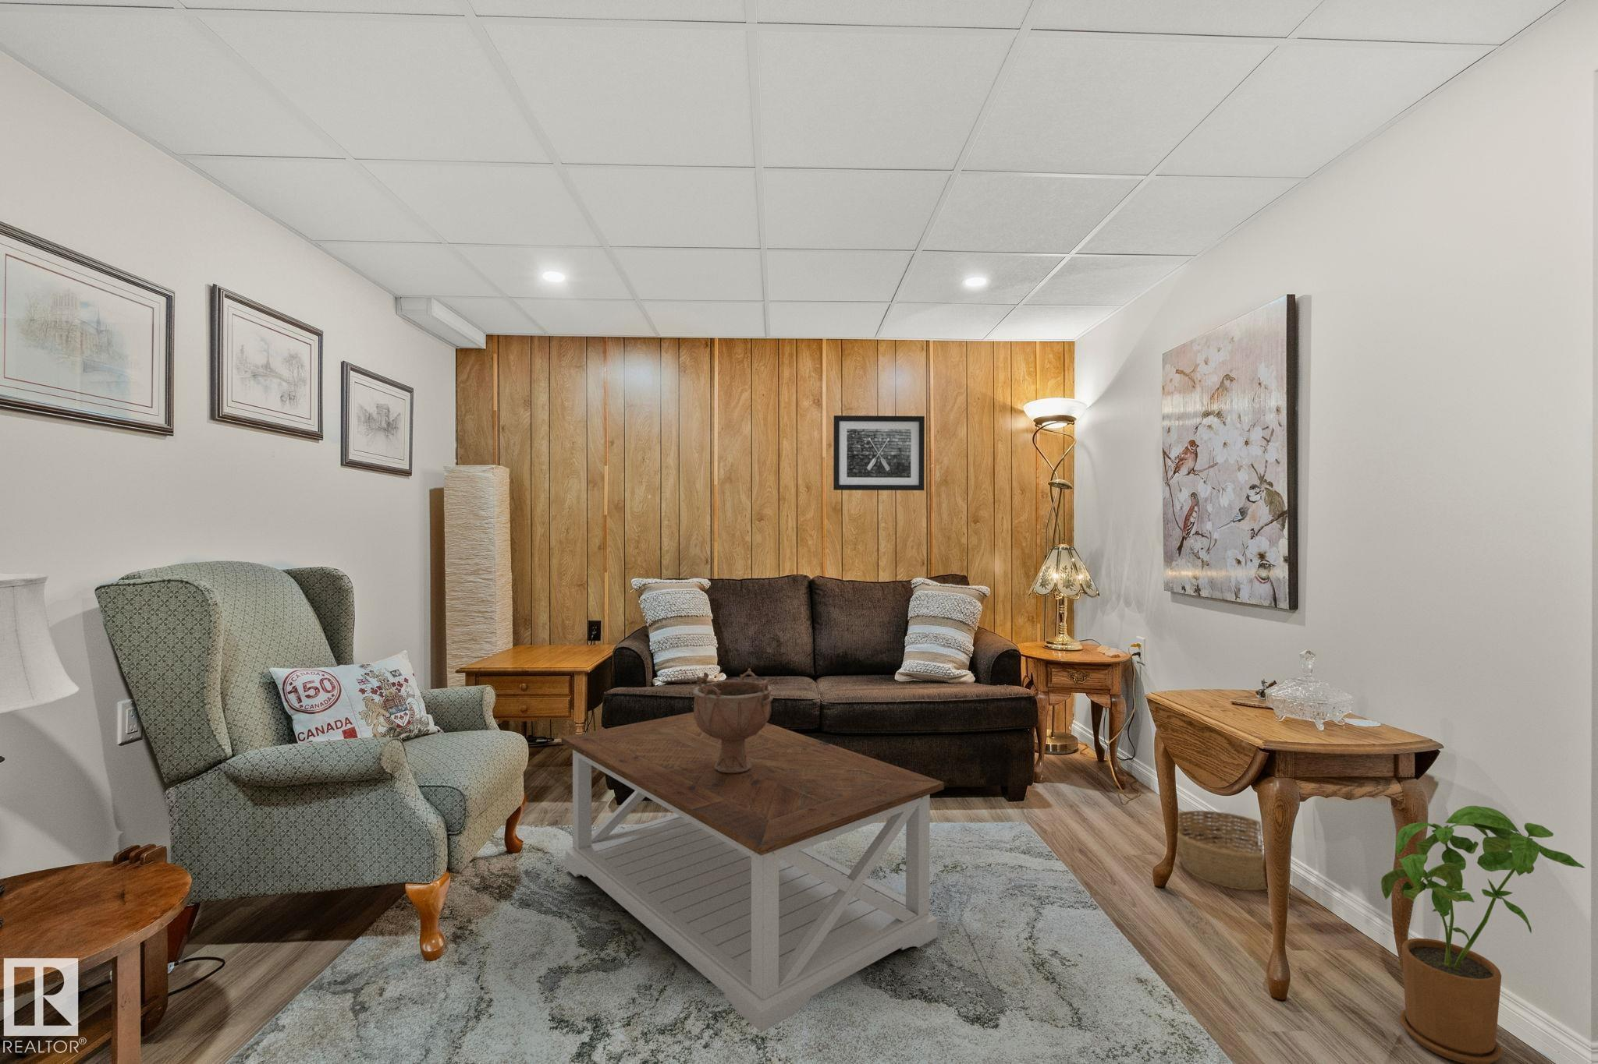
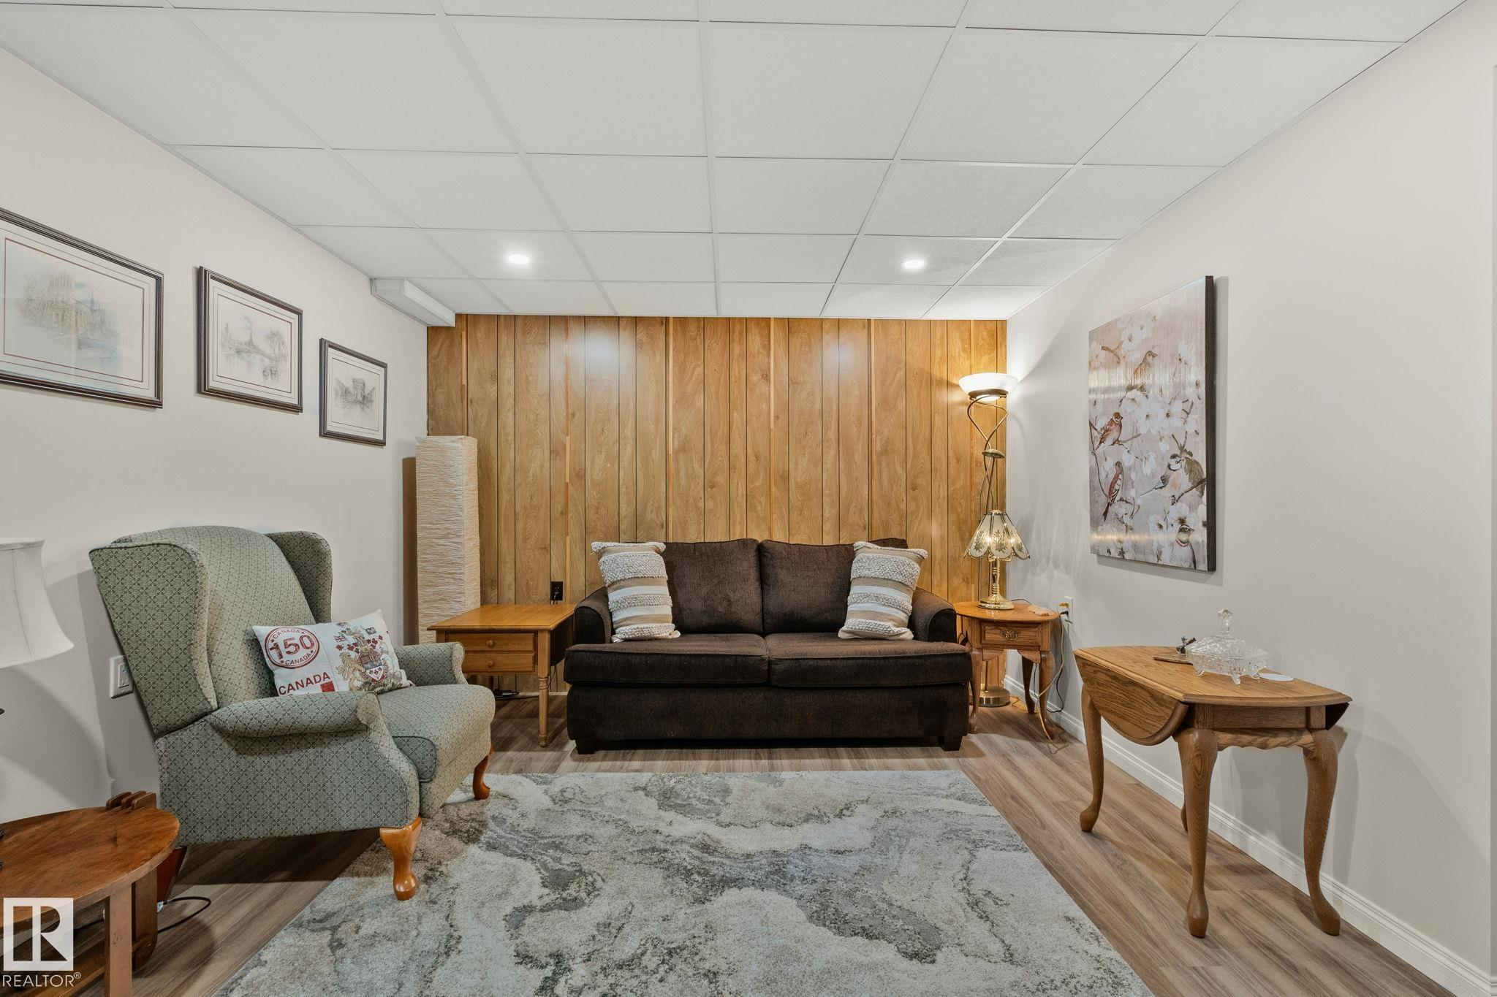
- basket (1227, 850)
- decorative bowl (733, 721)
- wall art (878, 452)
- coffee table (734, 829)
- house plant (1449, 923)
